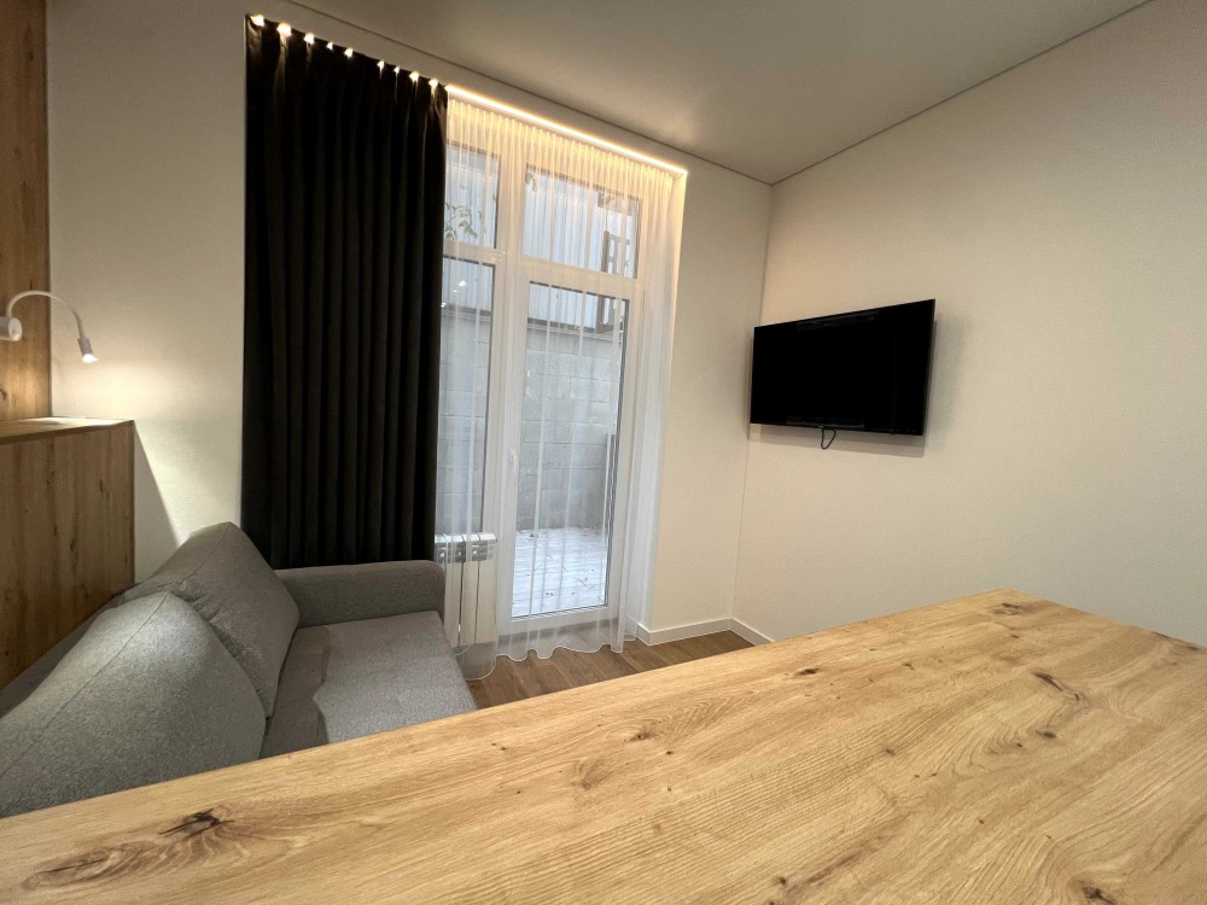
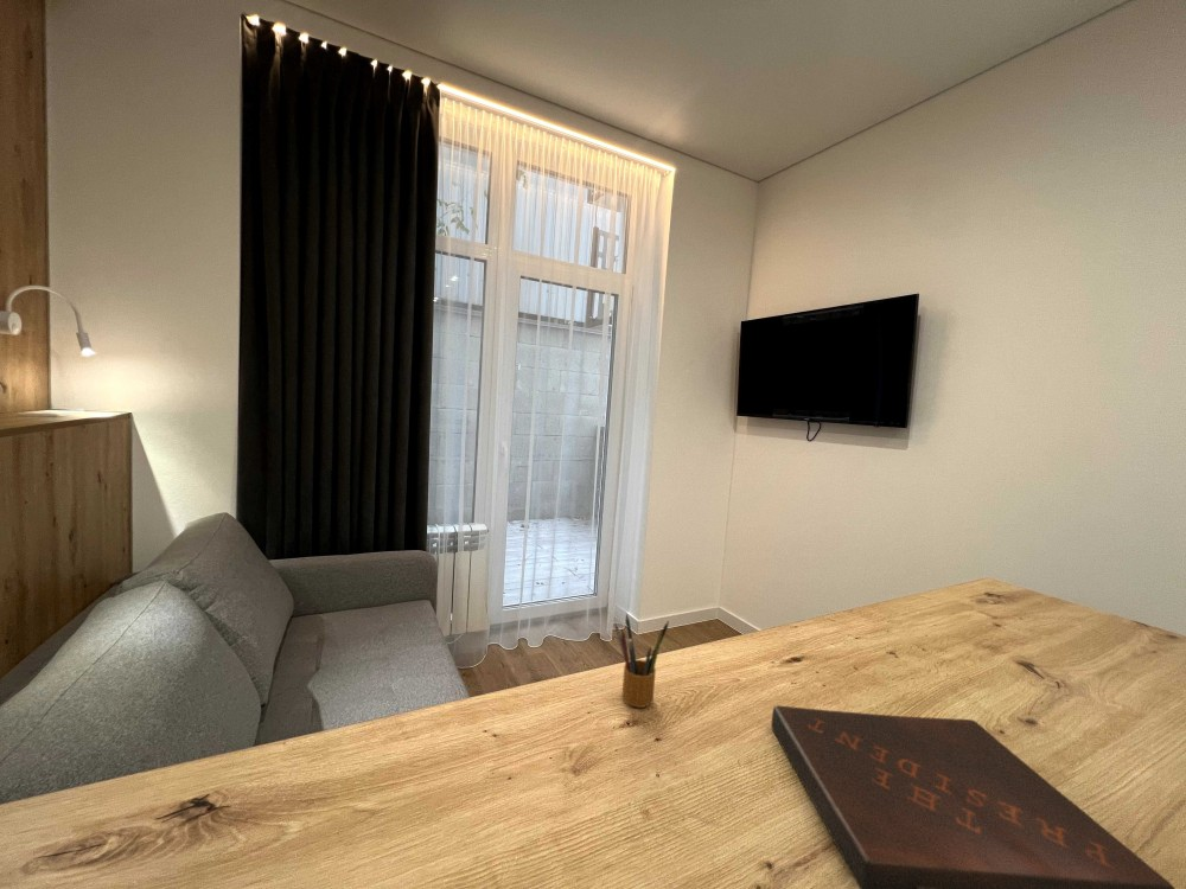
+ book (931, 792)
+ pencil box (642, 660)
